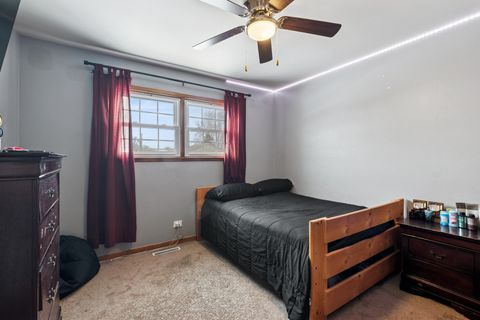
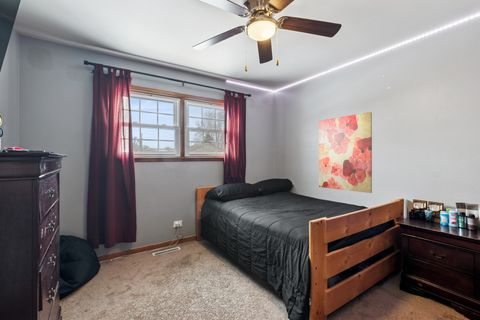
+ wall art (342, 153)
